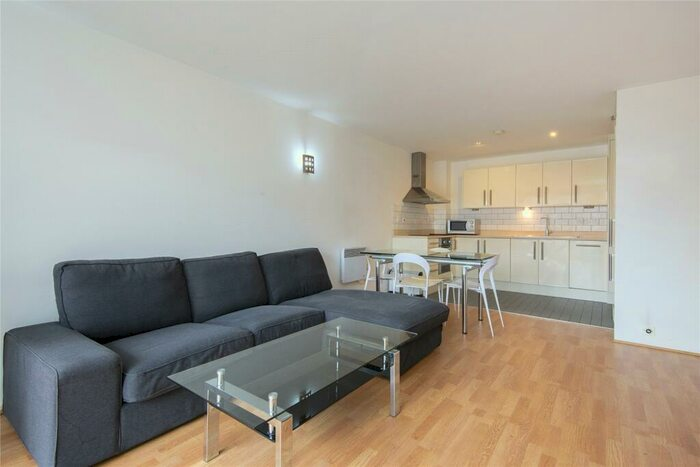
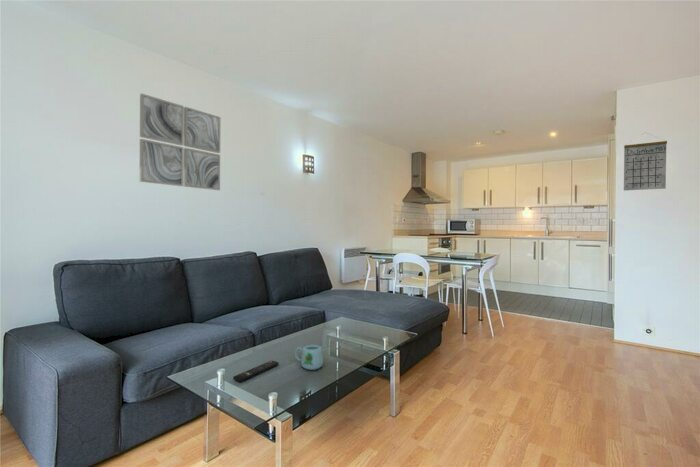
+ wall art (182, 147)
+ remote control (257, 370)
+ mug (308, 356)
+ calendar (644, 160)
